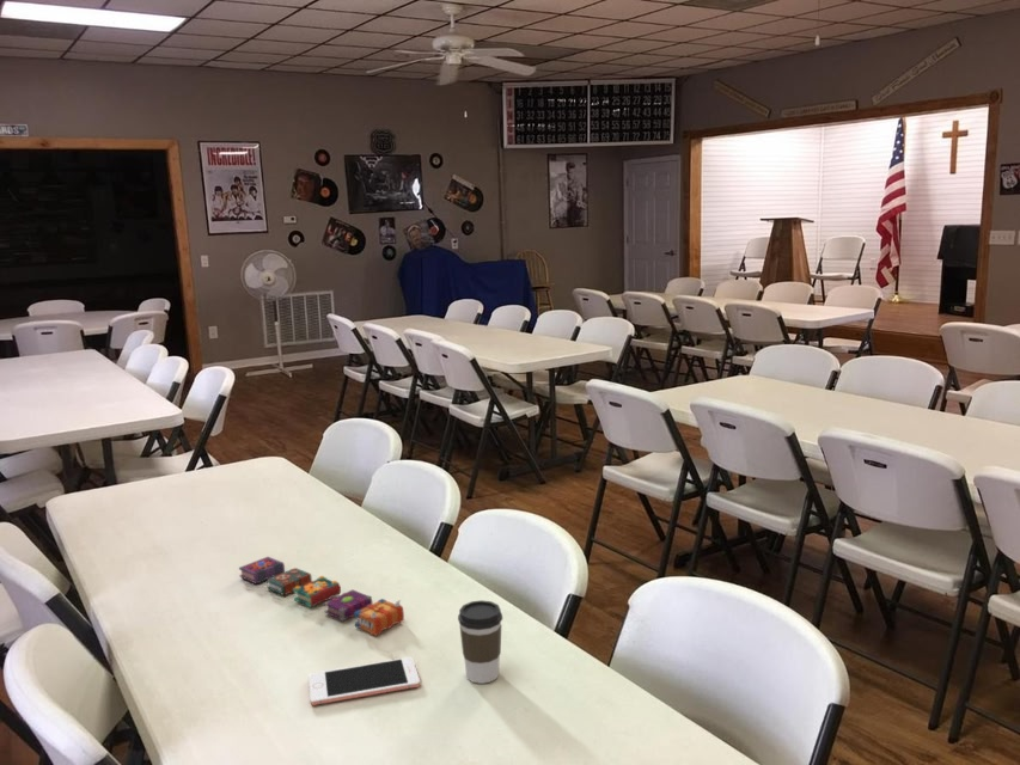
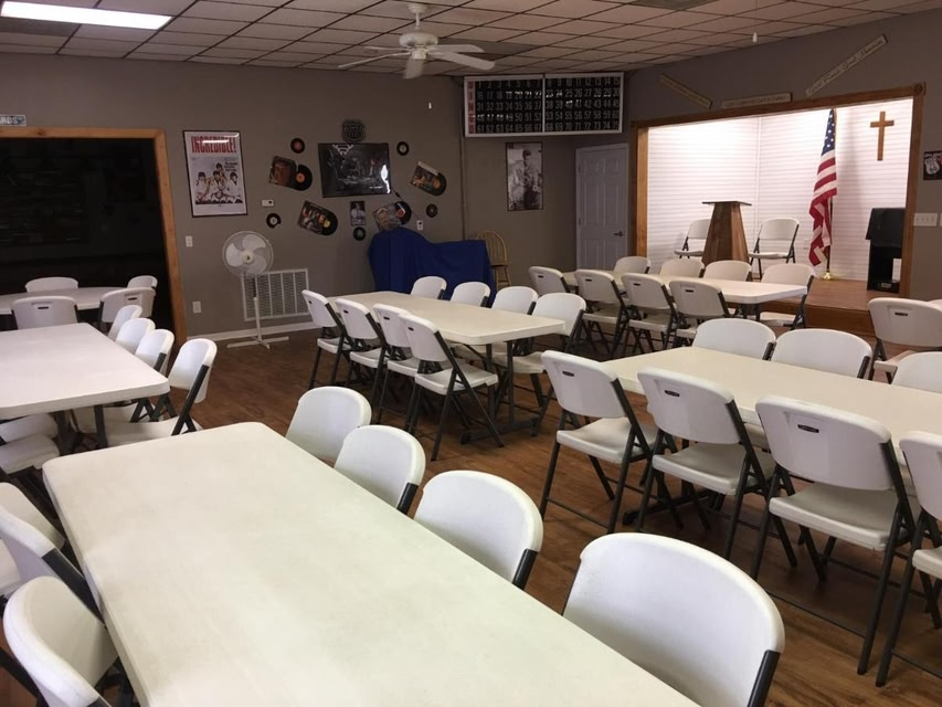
- coffee cup (481, 642)
- cell phone (364, 680)
- magic books (317, 587)
